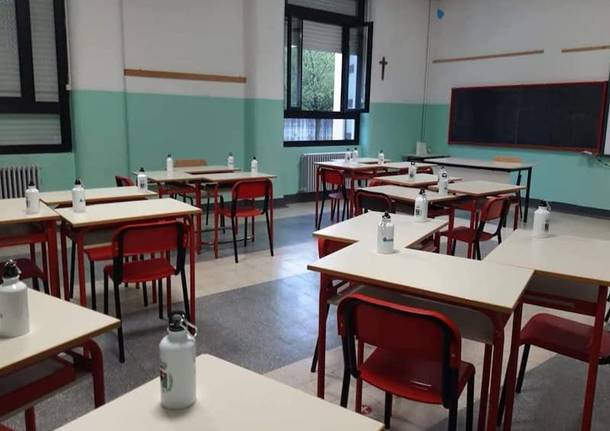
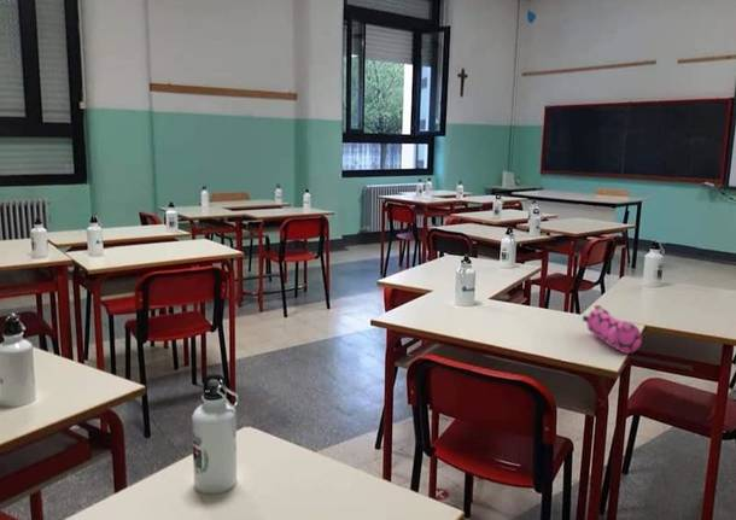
+ pencil case (612, 328)
